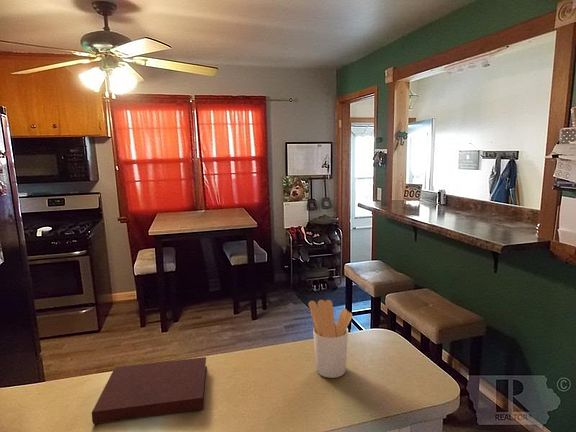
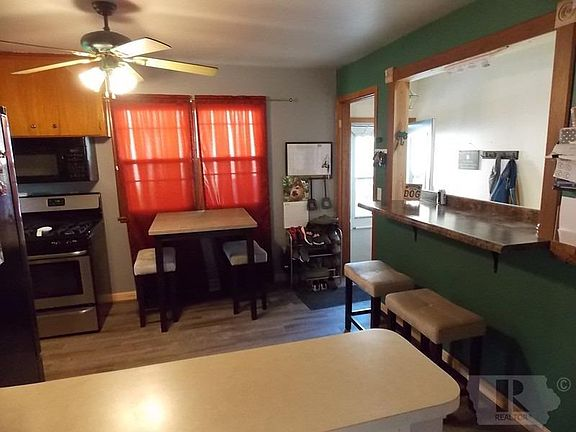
- notebook (155, 386)
- utensil holder (327, 335)
